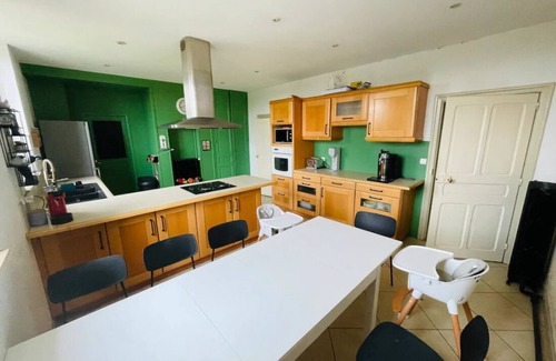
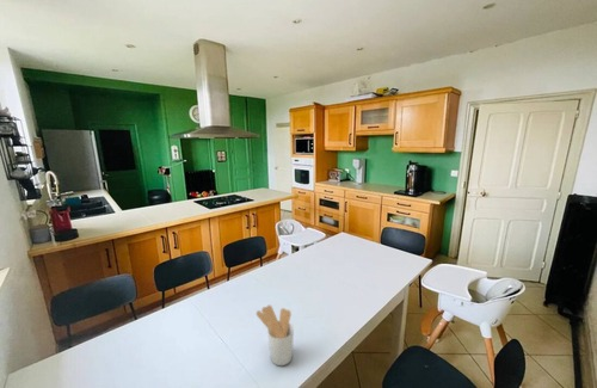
+ utensil holder (275, 333)
